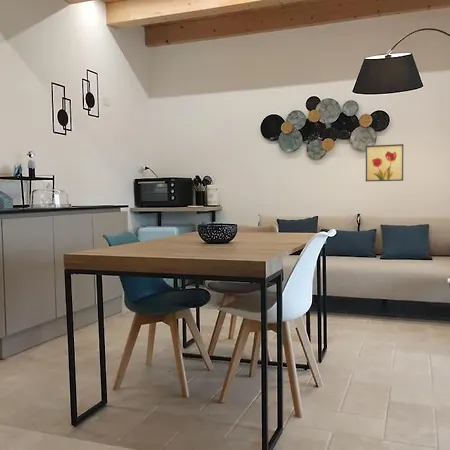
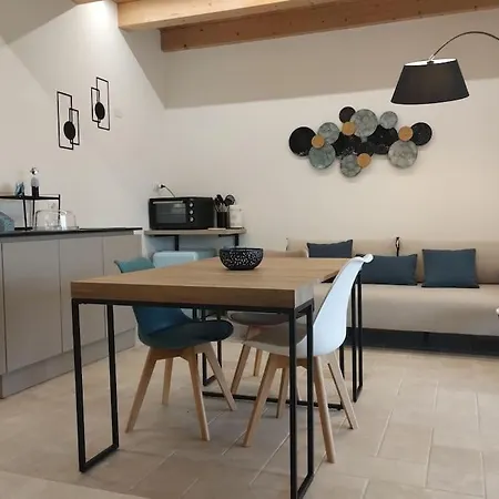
- wall art (384, 163)
